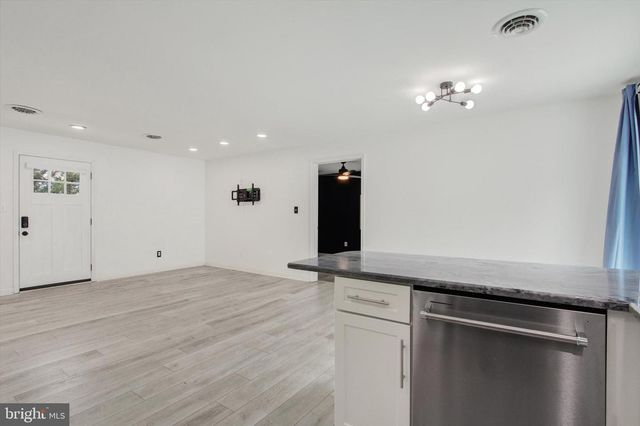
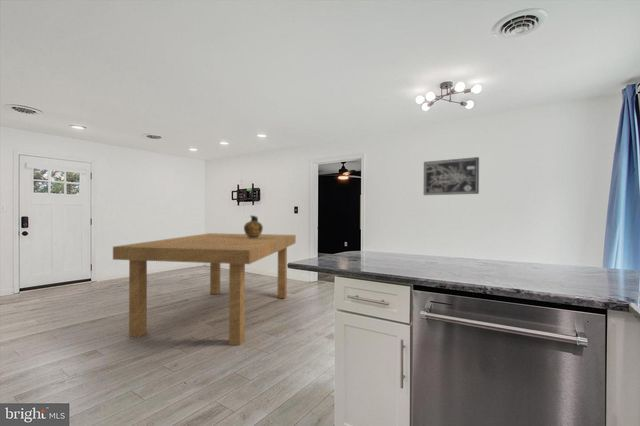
+ ceramic jug (253, 226)
+ wall art (450, 177)
+ dining table (219, 276)
